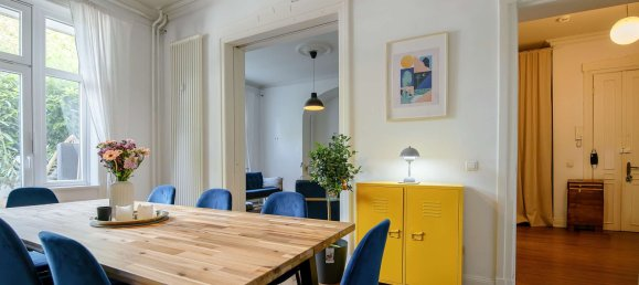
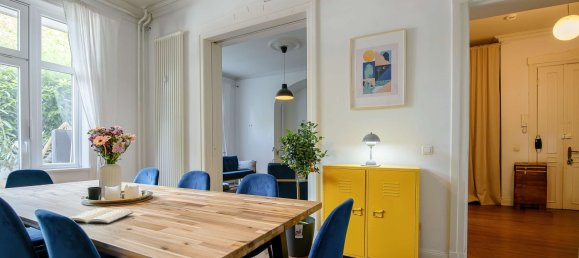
+ book (100, 215)
